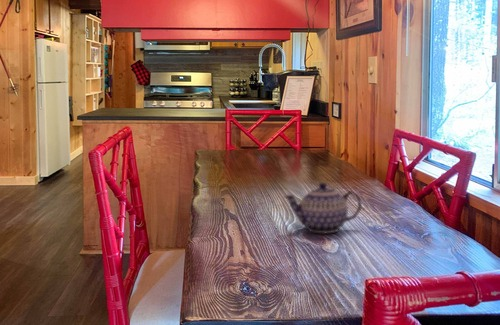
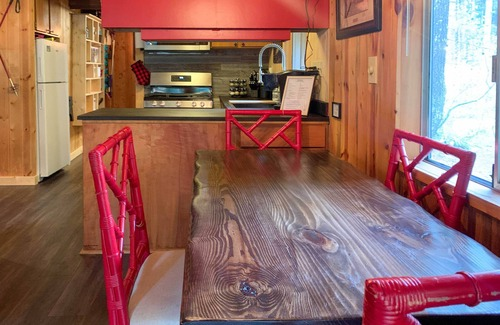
- teapot (322, 206)
